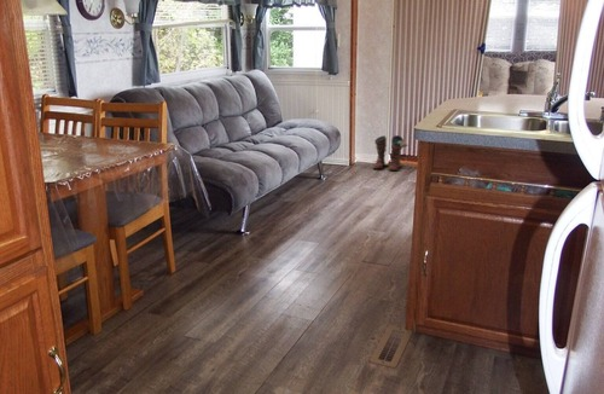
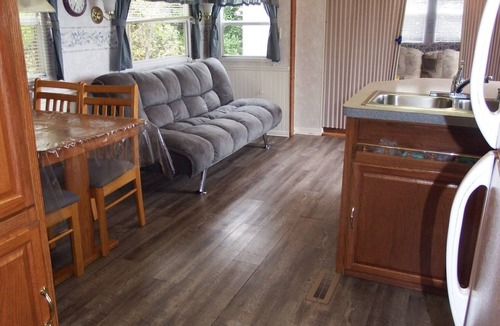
- boots (391, 151)
